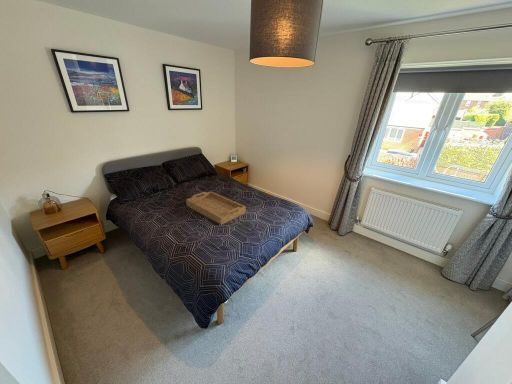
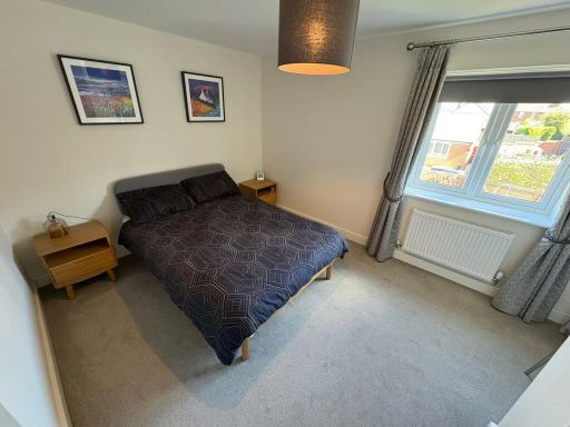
- serving tray (215, 205)
